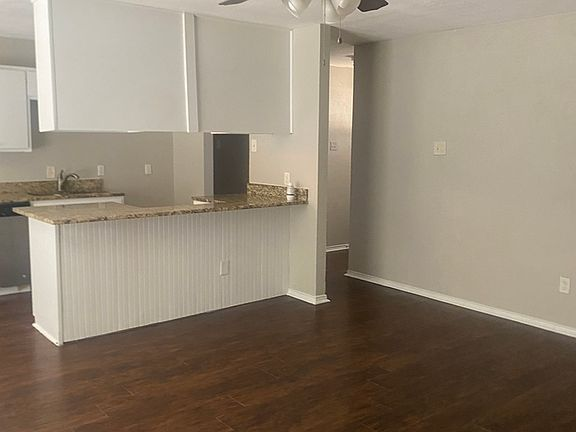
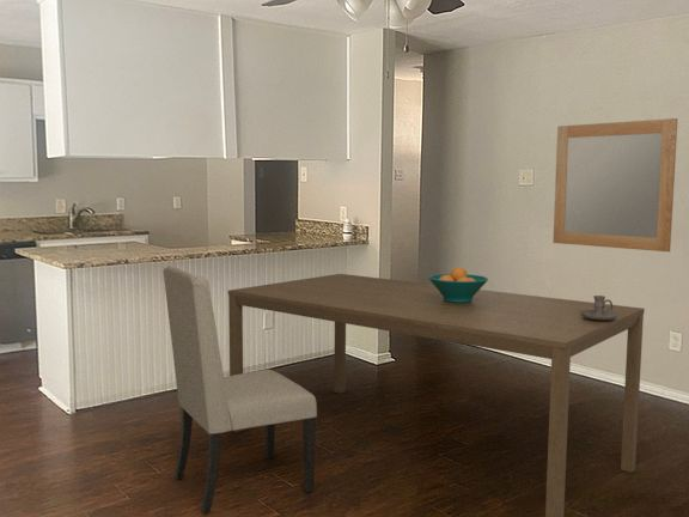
+ dining table (429, 337)
+ fruit bowl (458, 282)
+ candle holder (600, 306)
+ home mirror (610, 184)
+ chair (238, 377)
